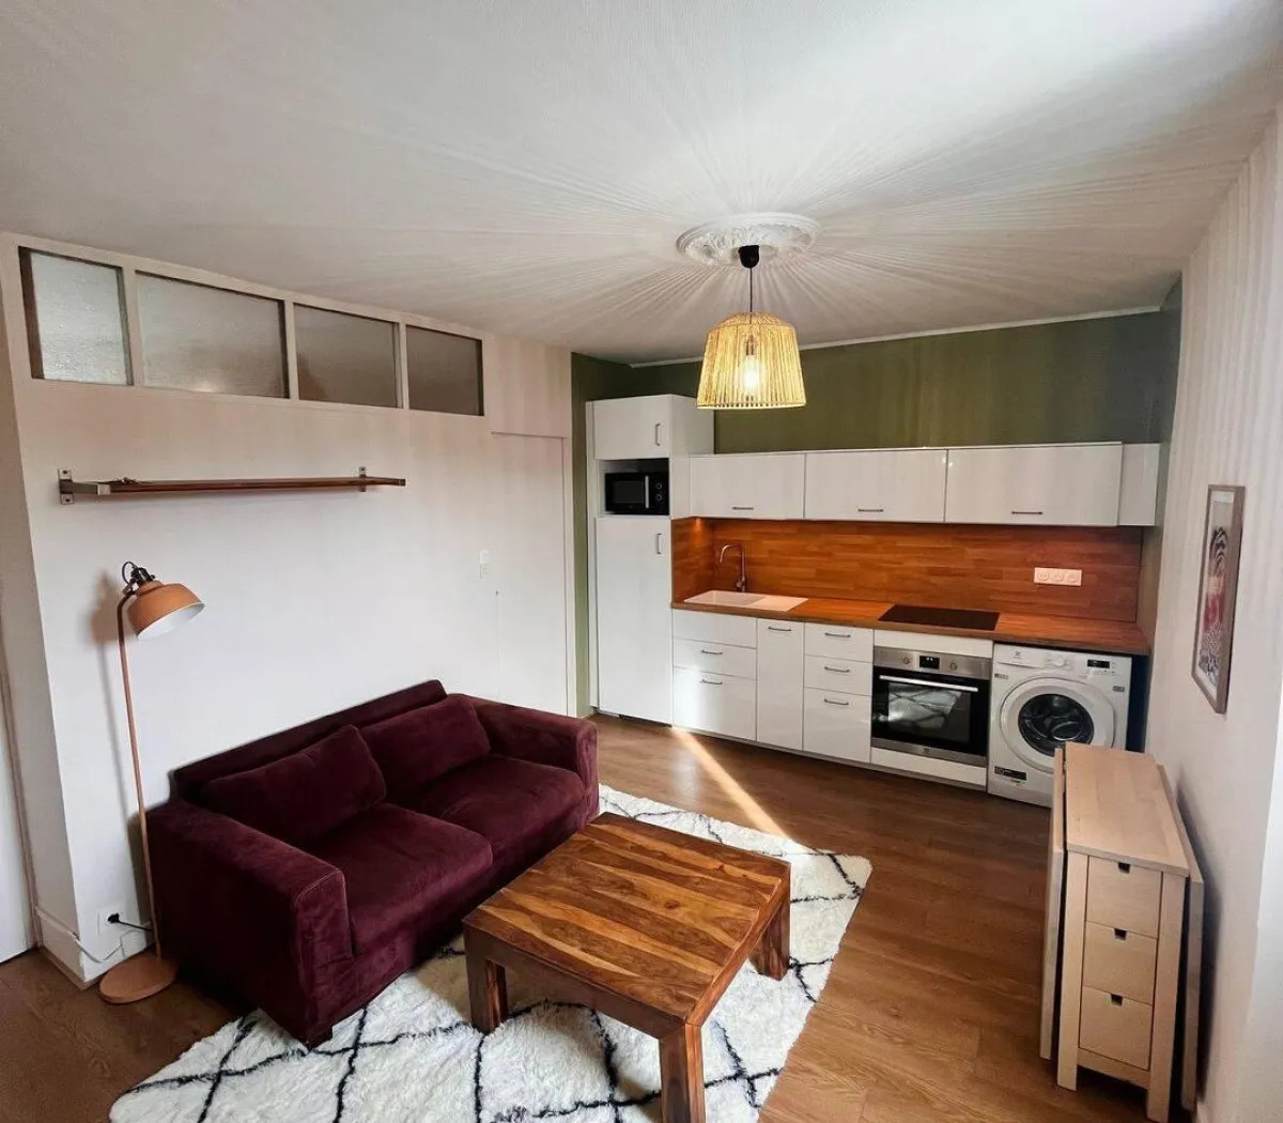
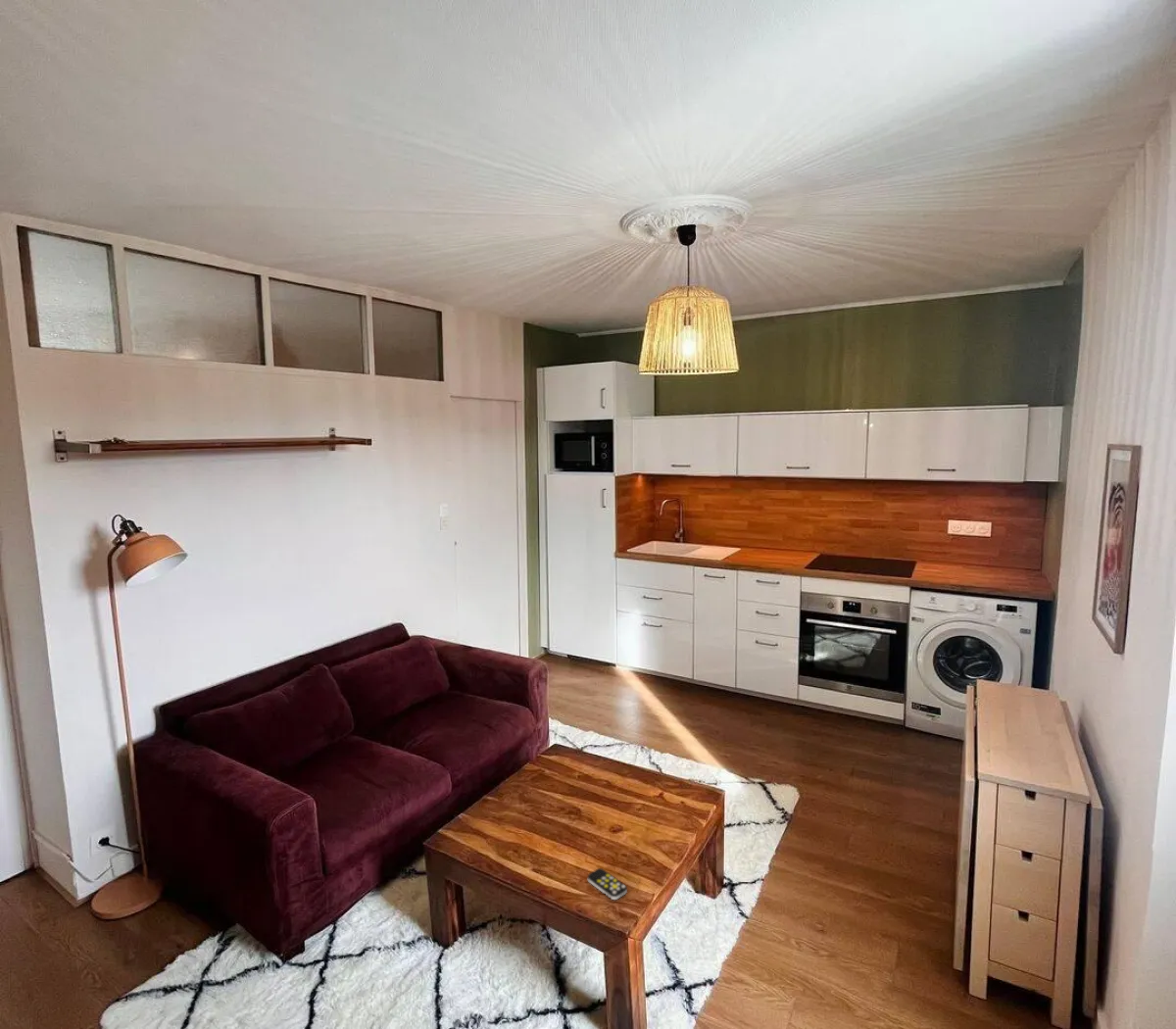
+ remote control (607, 883)
